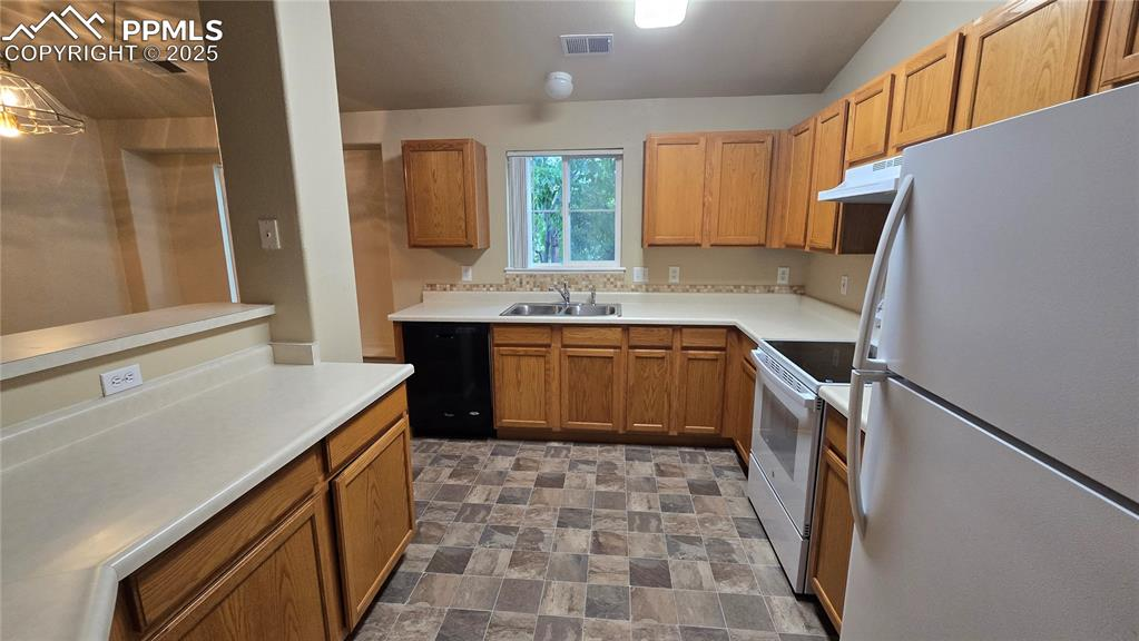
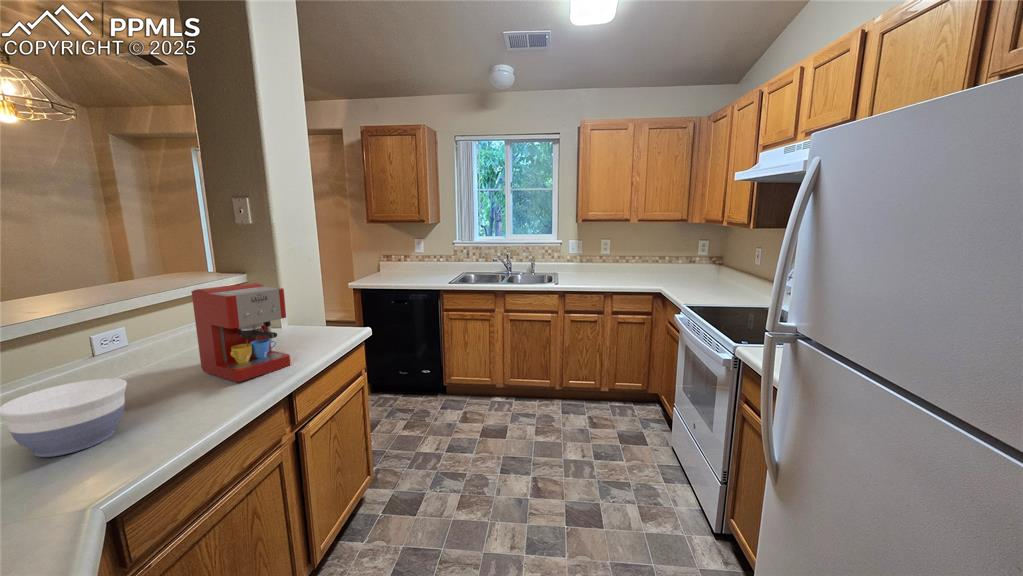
+ coffee maker (242, 327)
+ bowl (71, 418)
